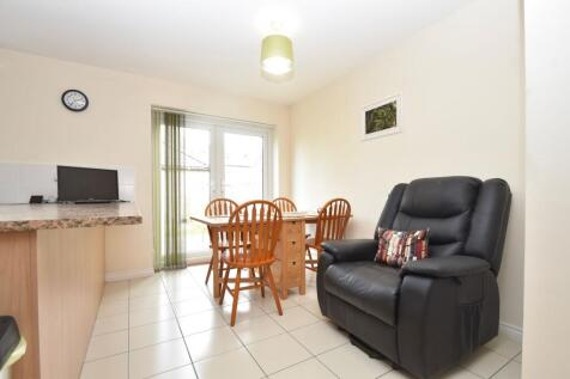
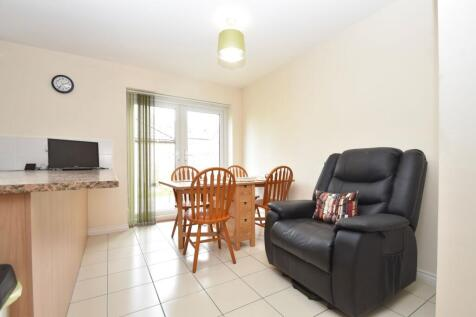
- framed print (380, 118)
